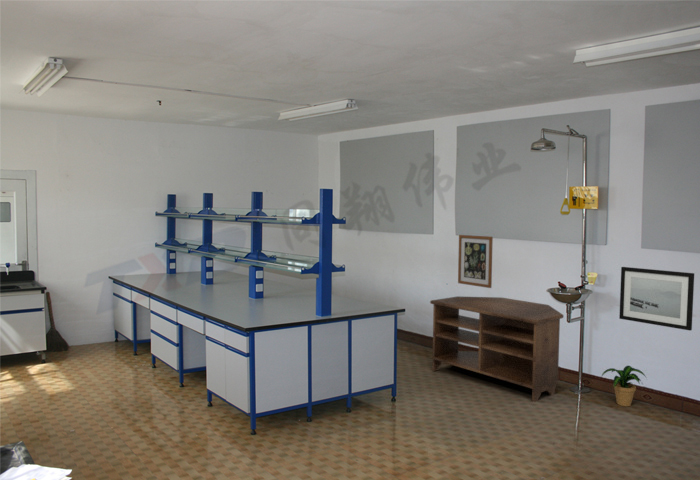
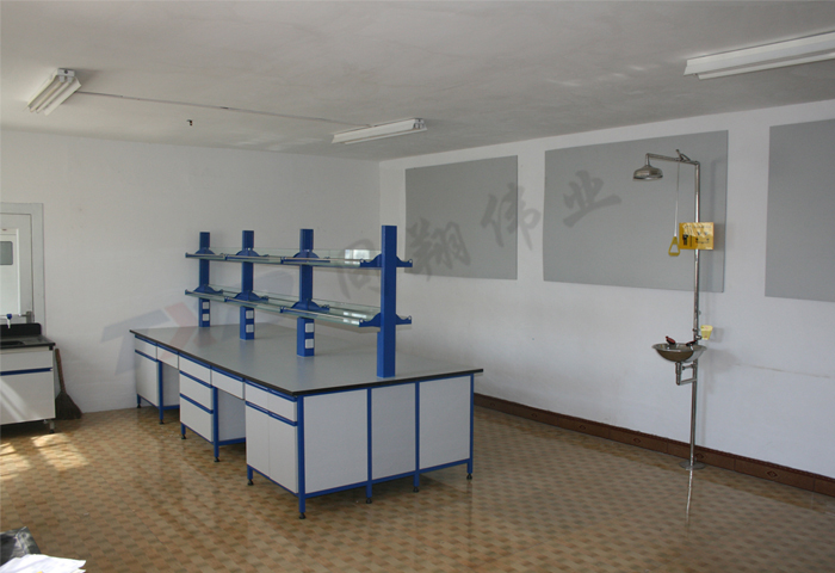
- tv stand (501, 341)
- wall art (654, 297)
- potted plant (624, 386)
- wall art (474, 260)
